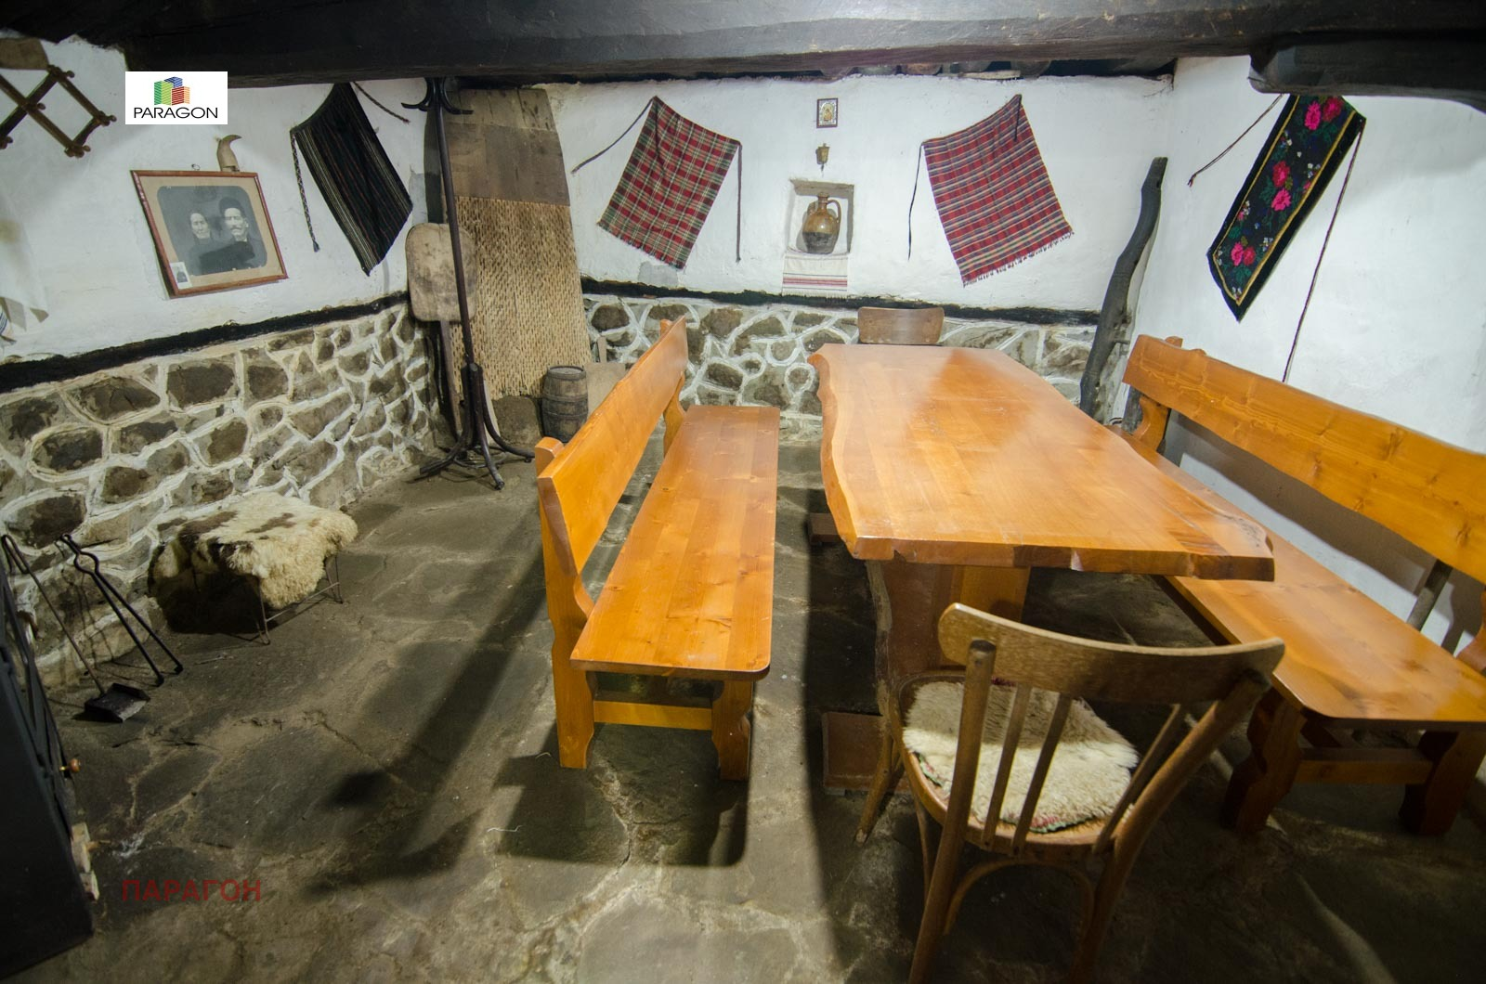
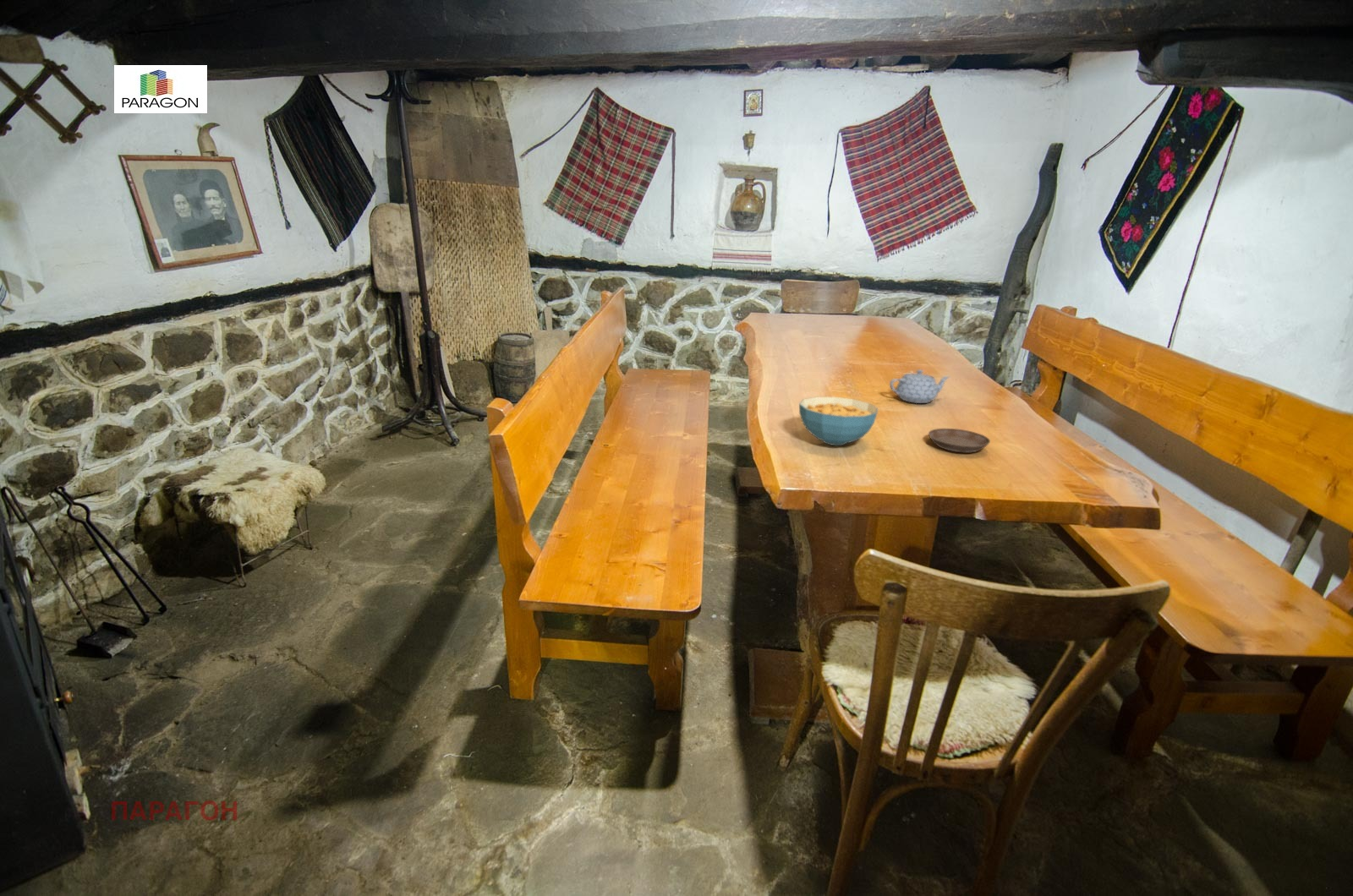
+ saucer (957, 441)
+ cereal bowl (836, 423)
+ teapot (919, 385)
